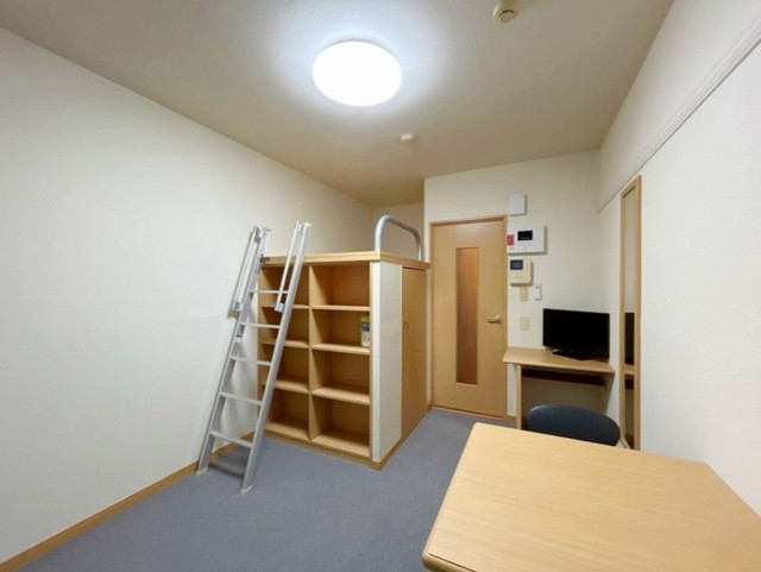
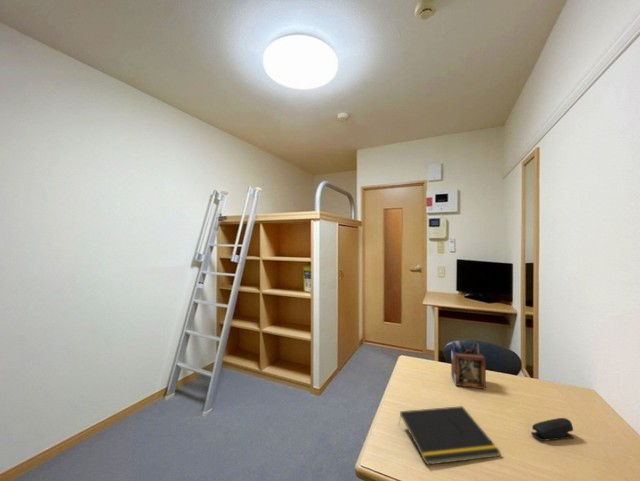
+ notepad (446, 432)
+ desk organizer (467, 362)
+ stapler (552, 428)
